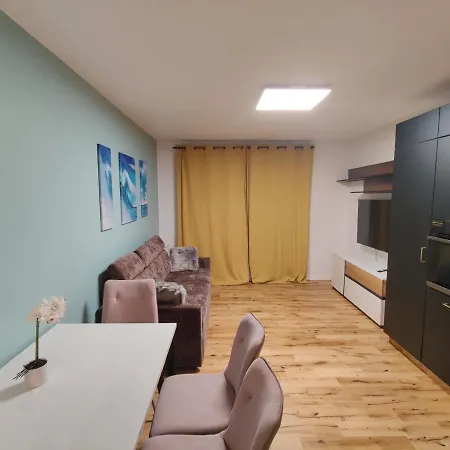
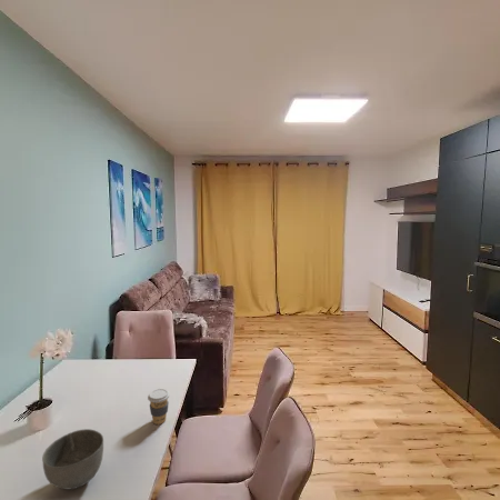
+ coffee cup (159, 407)
+ bowl (74, 463)
